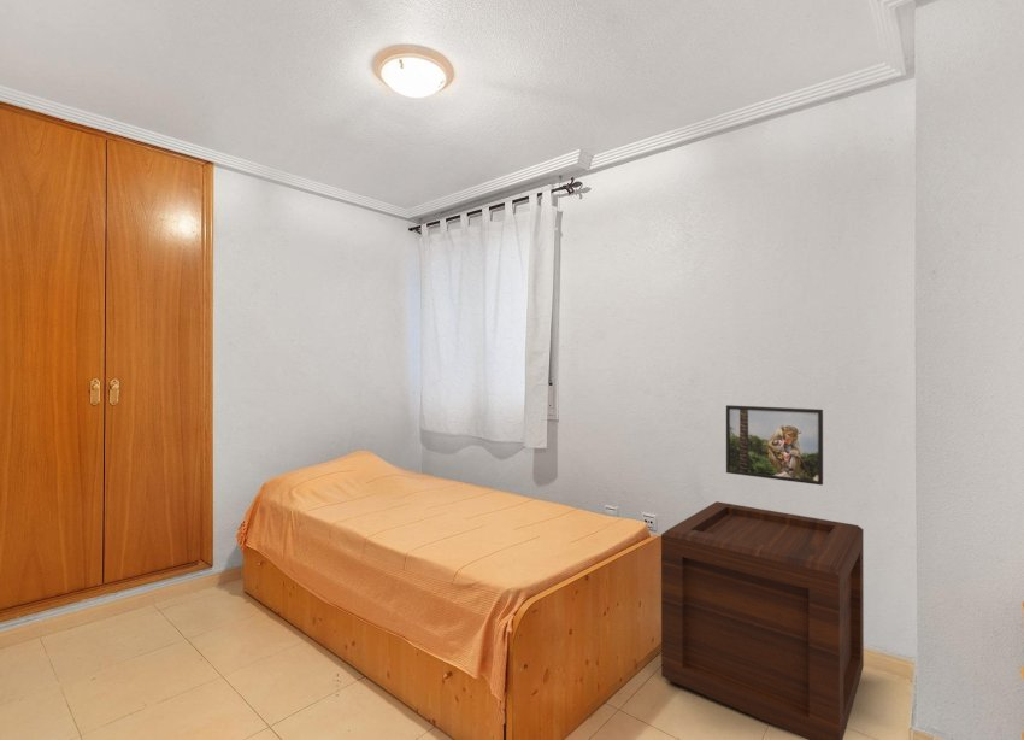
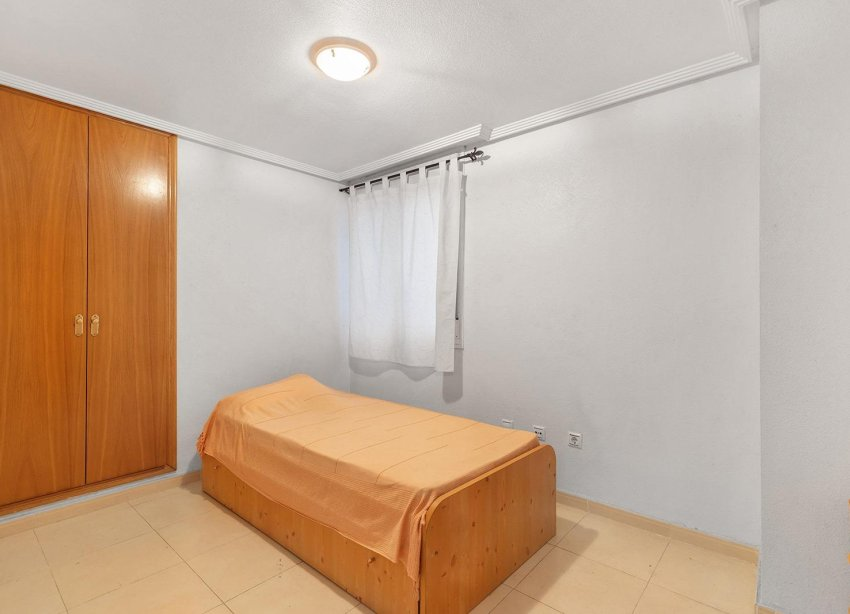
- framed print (771, 442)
- wooden crate (763, 601)
